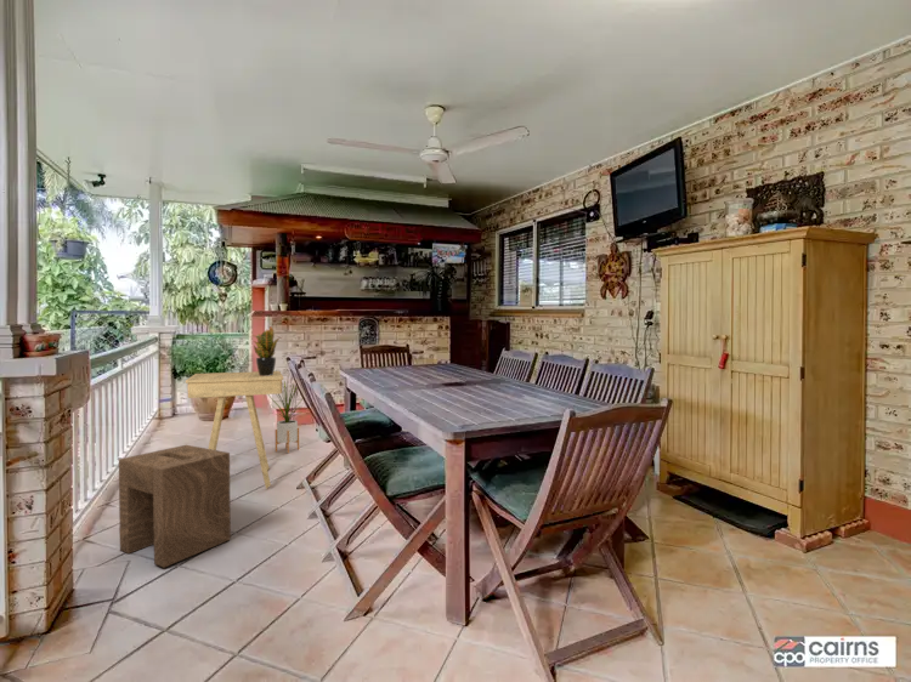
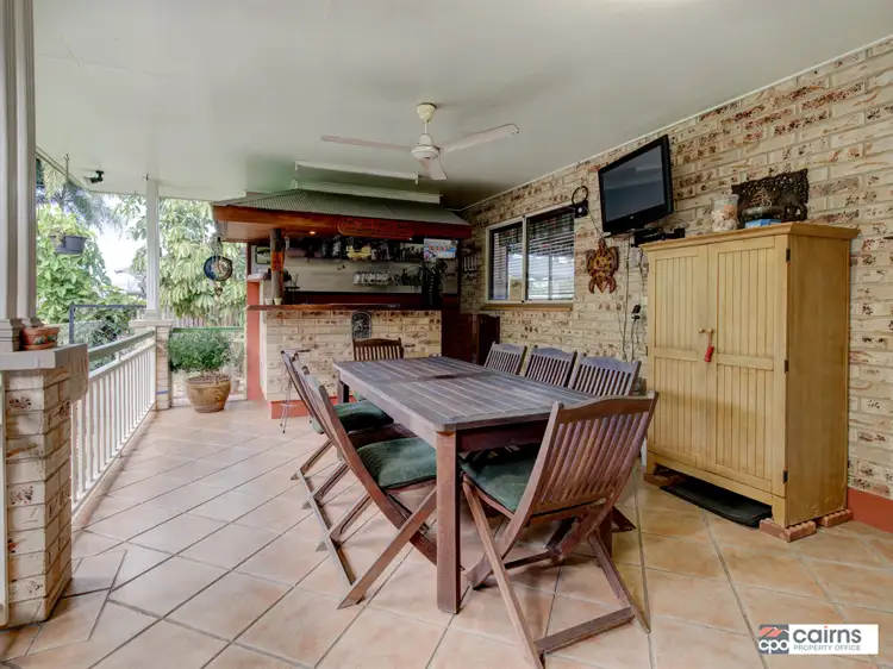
- house plant (288, 413)
- side table (251, 425)
- potted plant (264, 349)
- stool (176, 500)
